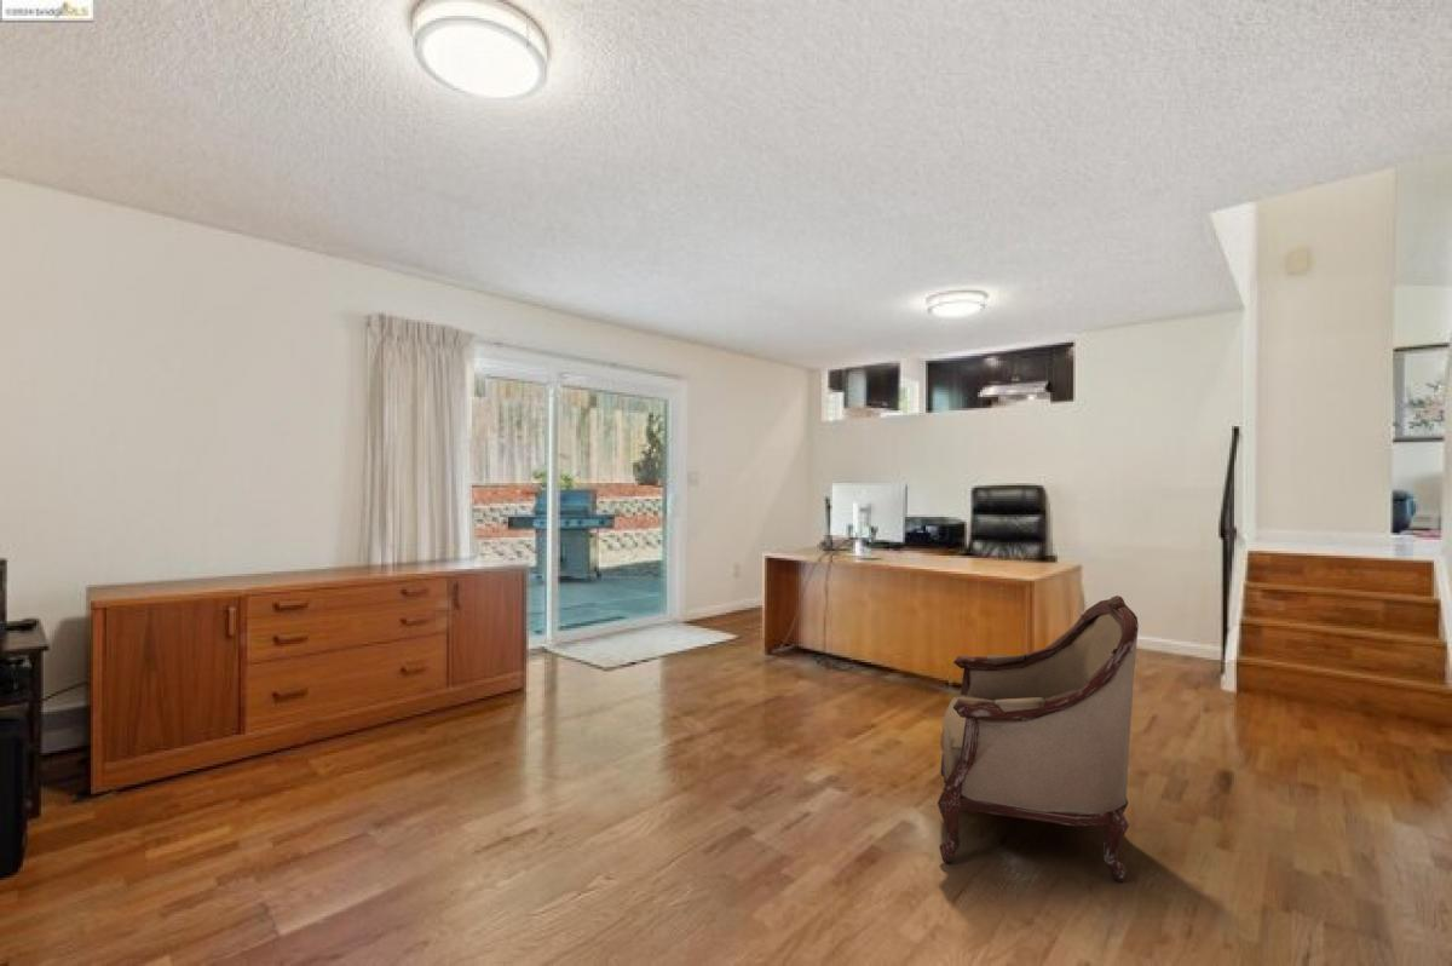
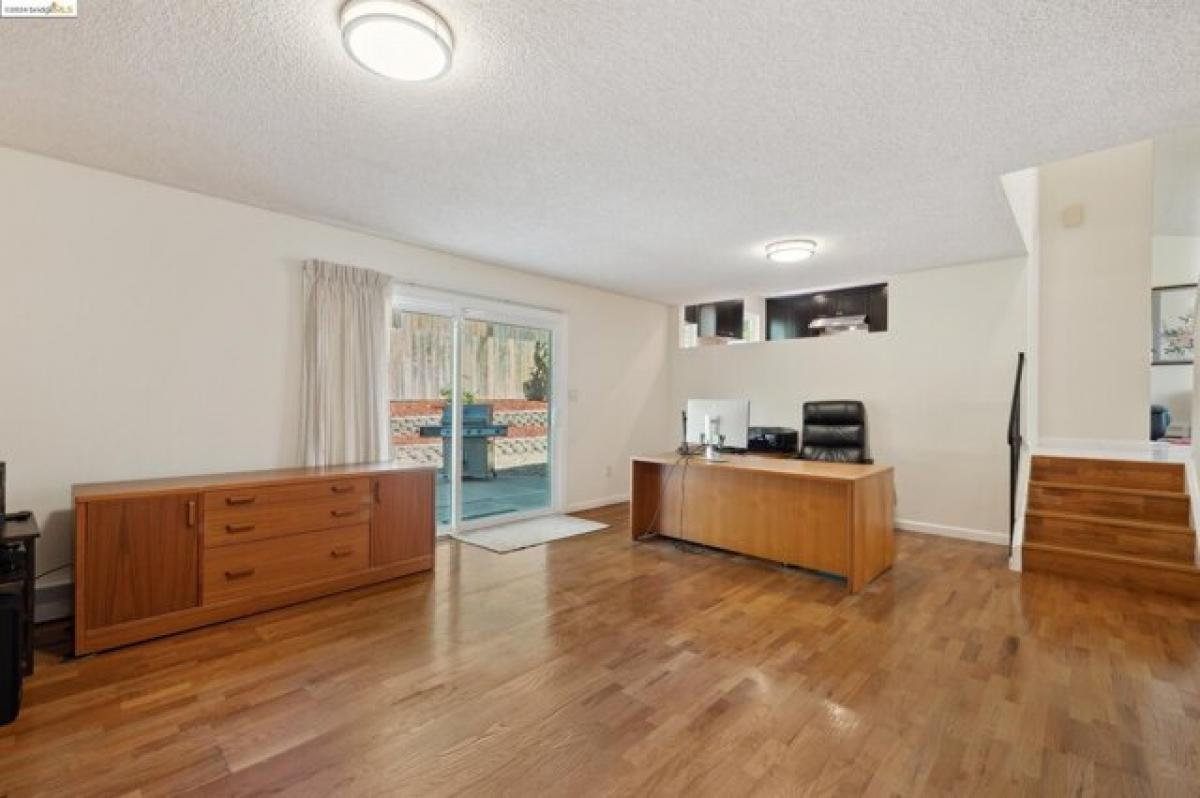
- armchair (1030, 709)
